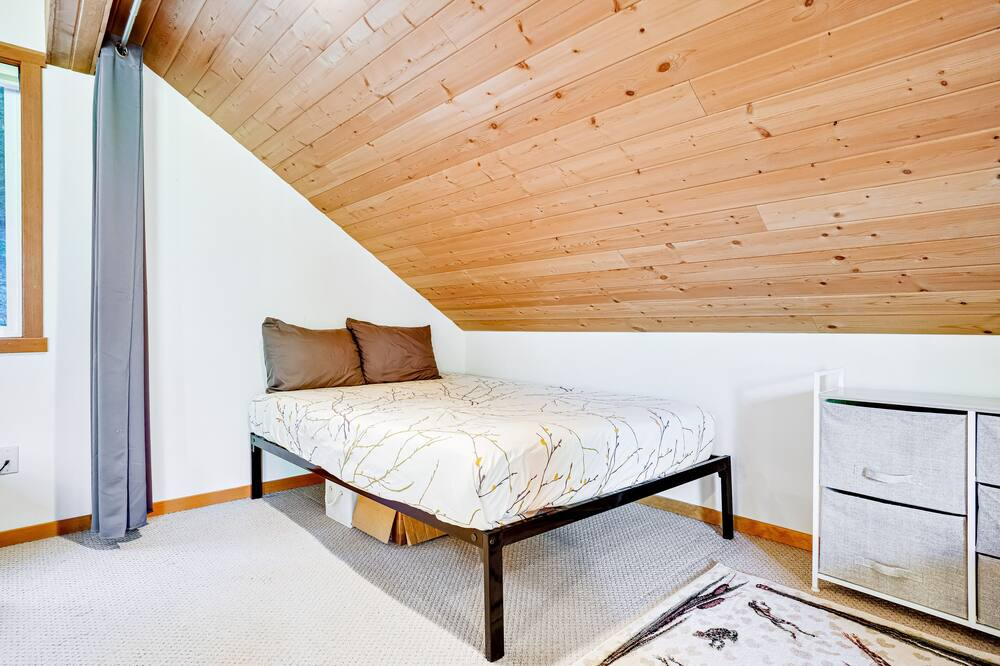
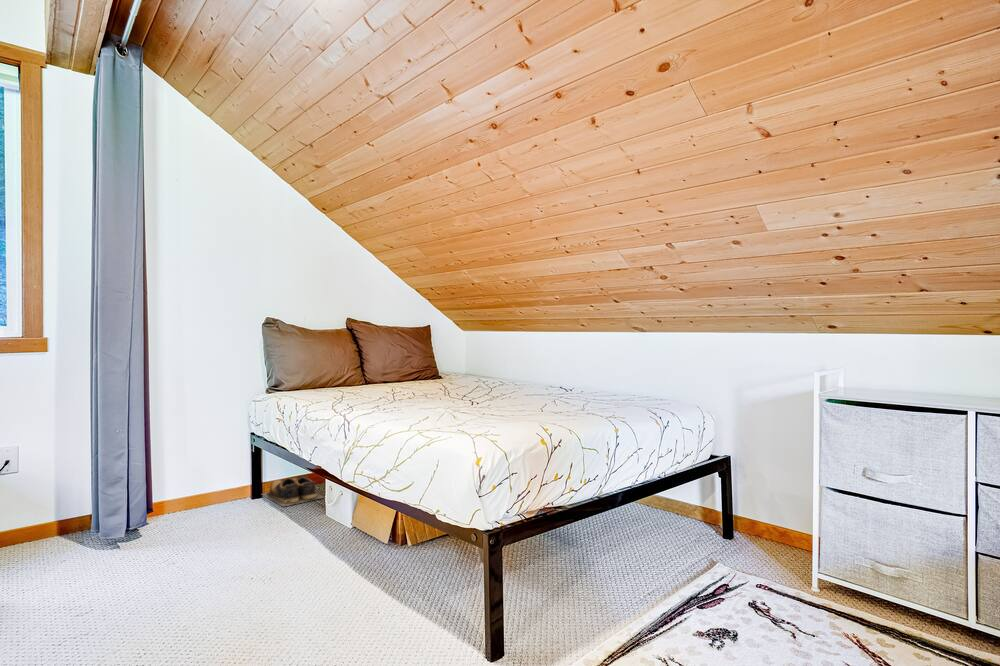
+ shoes (292, 486)
